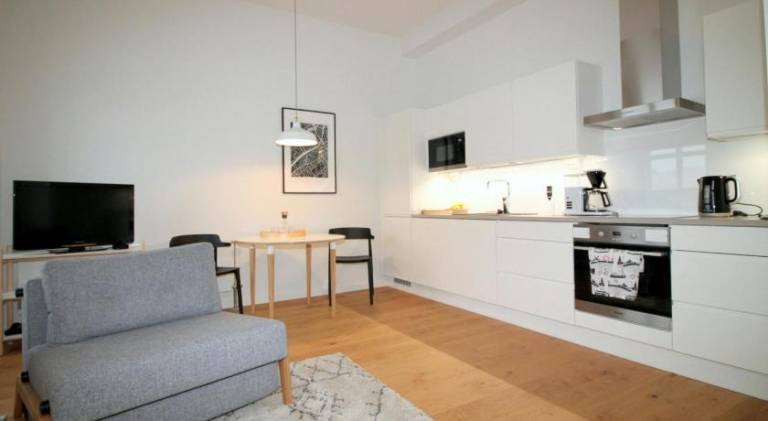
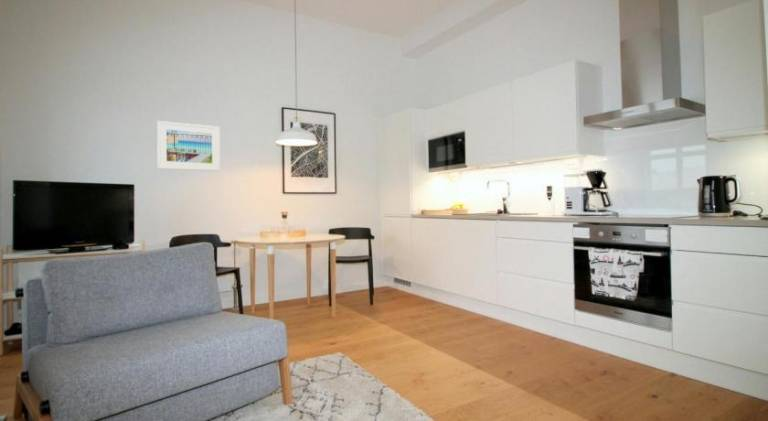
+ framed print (189, 146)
